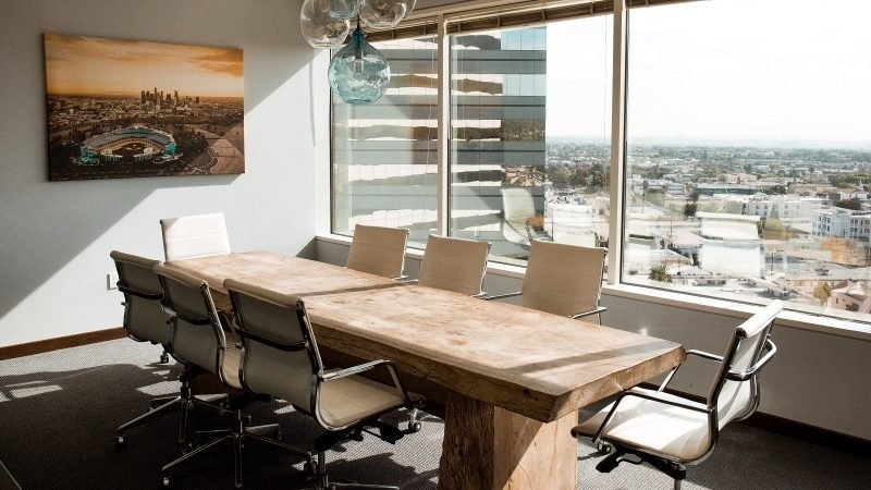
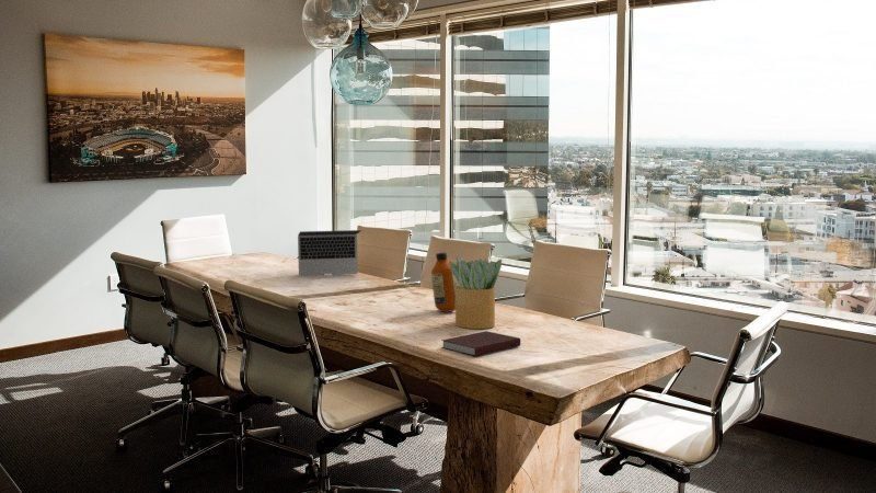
+ notebook (481, 343)
+ laptop (330, 253)
+ bottle (445, 282)
+ potted plant (476, 291)
